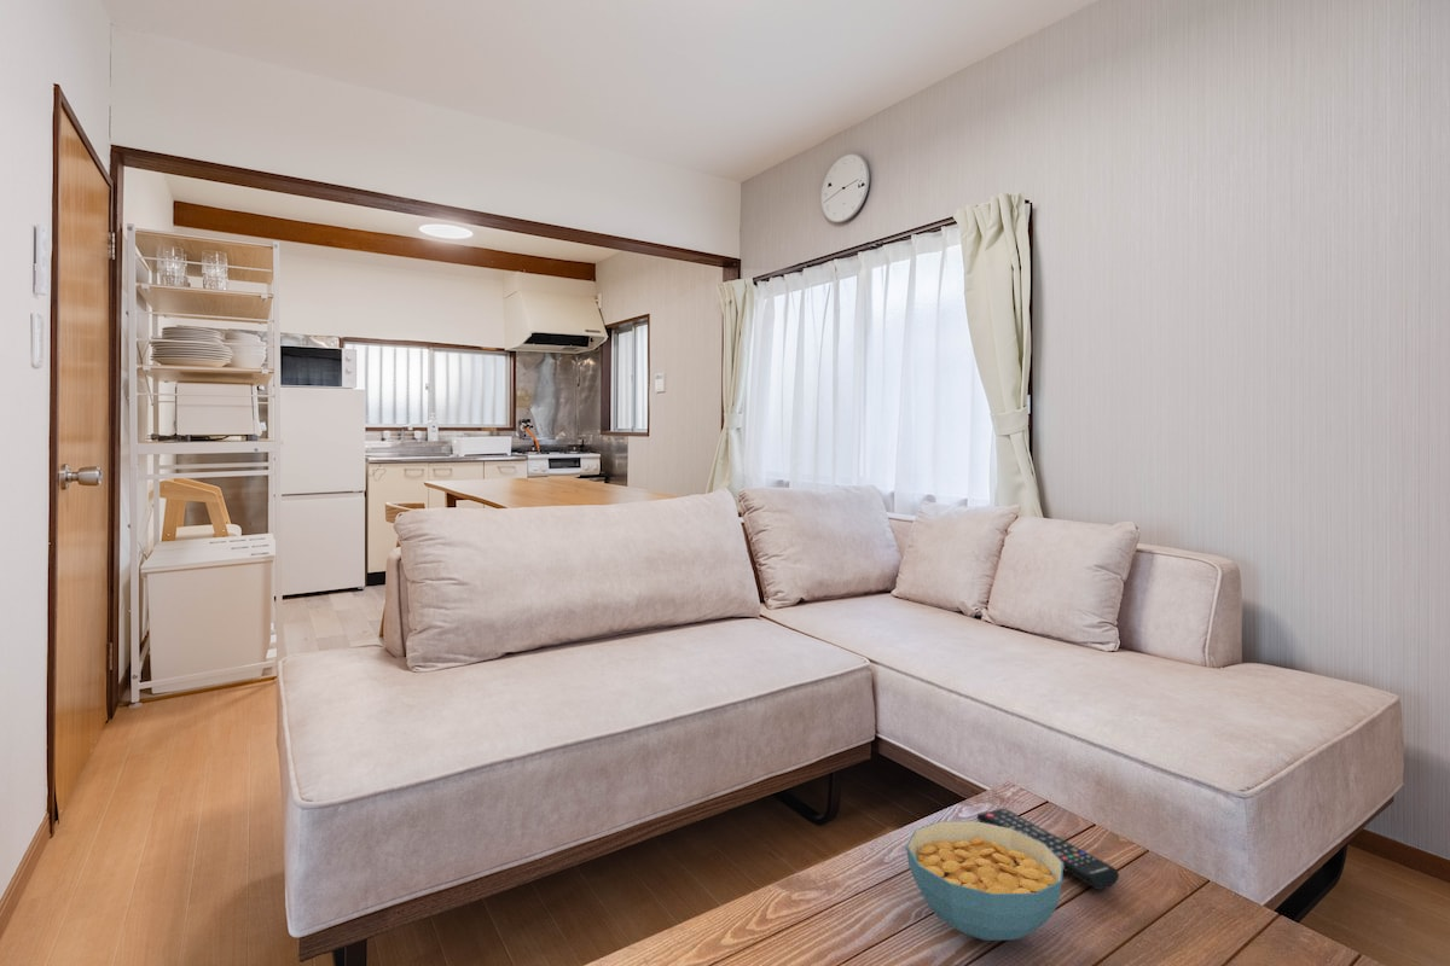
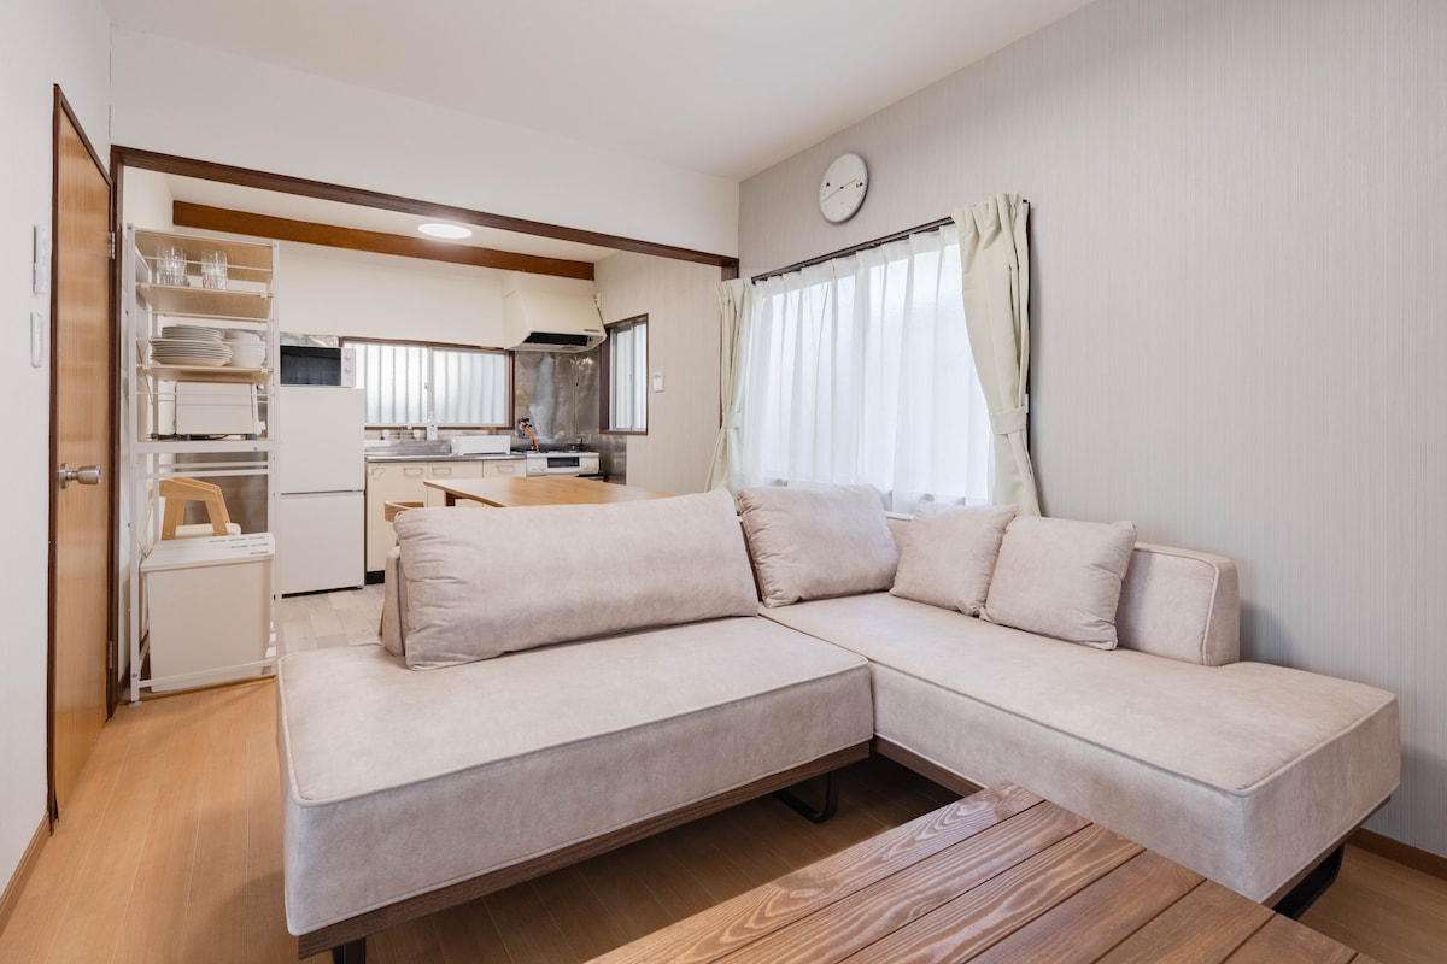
- cereal bowl (982, 890)
- remote control (1042, 842)
